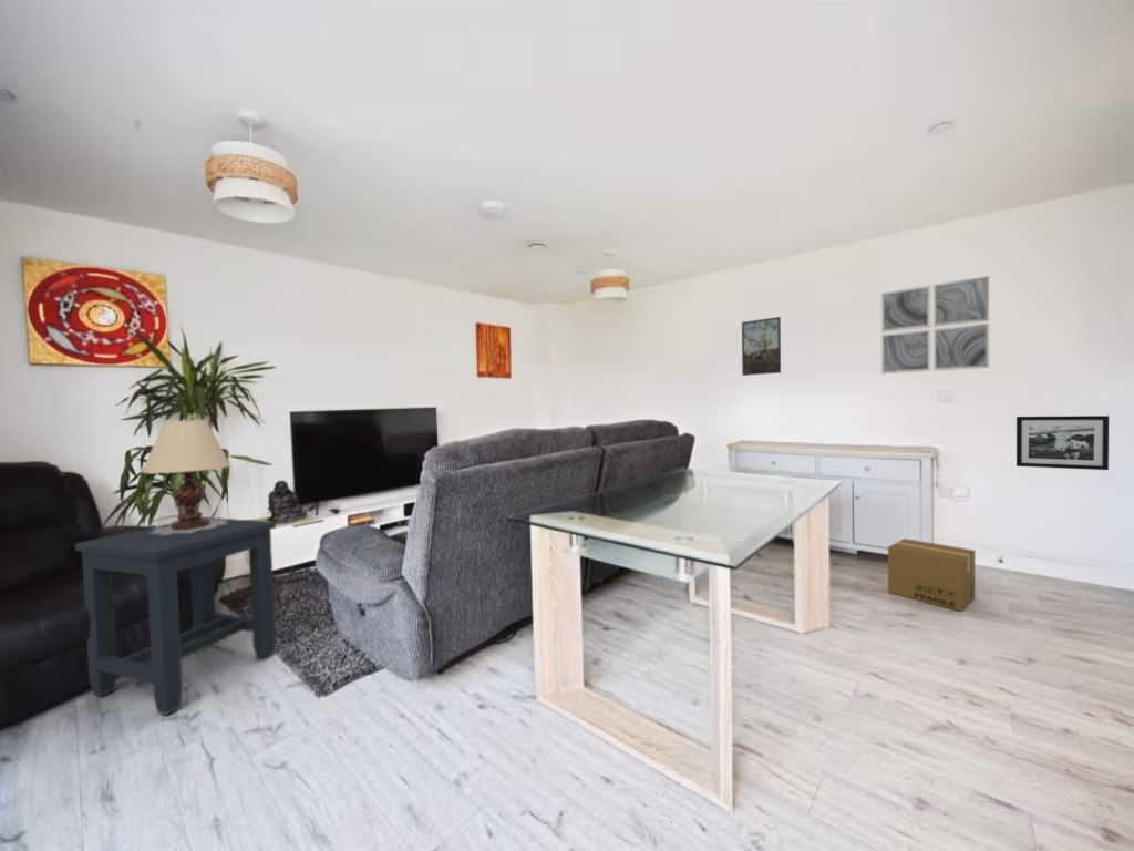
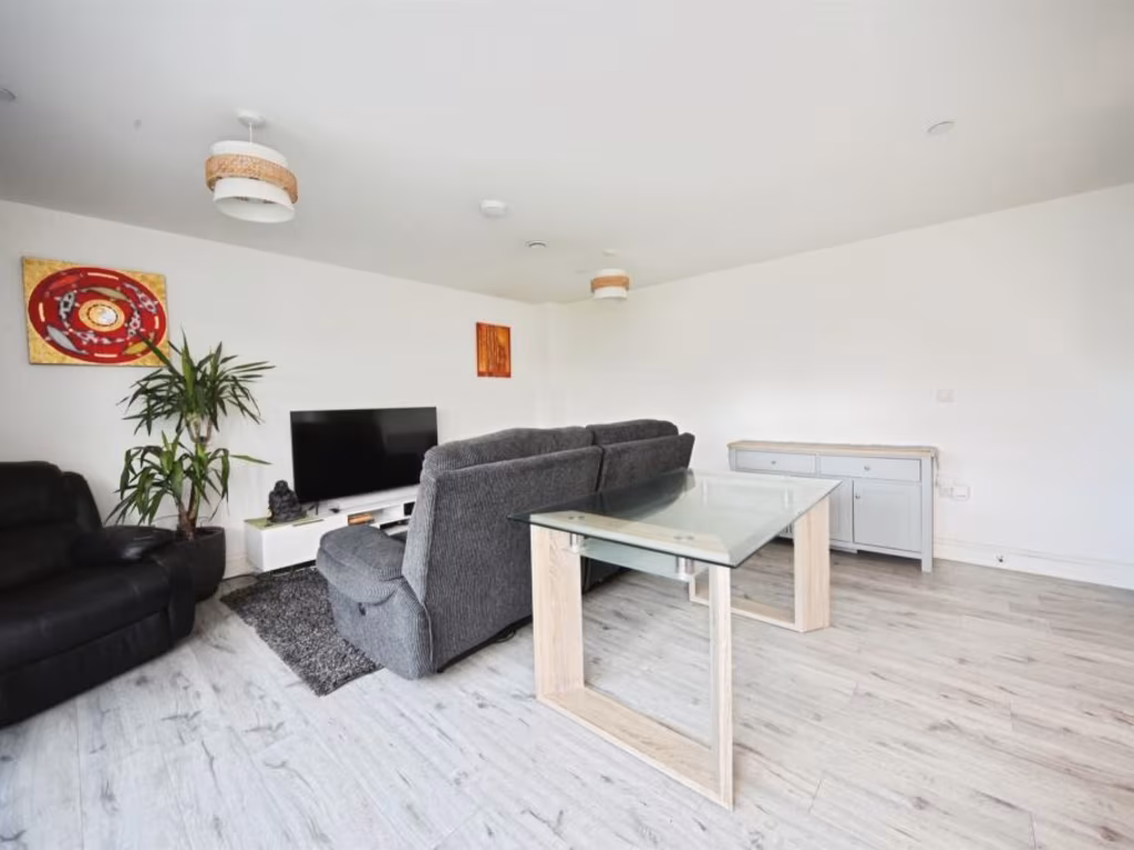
- picture frame (1060, 441)
- table lamp (188, 473)
- side table (192, 599)
- cardboard box (930, 572)
- wall art (934, 329)
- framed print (761, 347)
